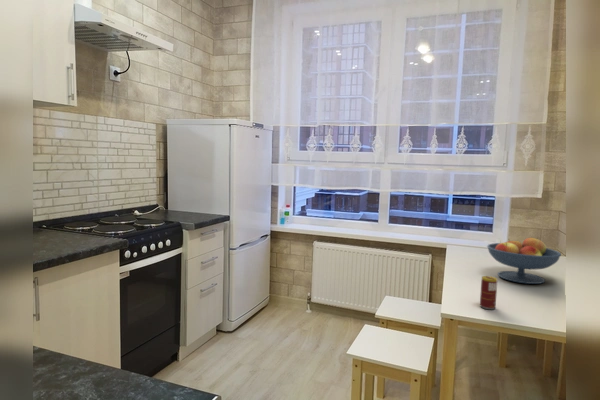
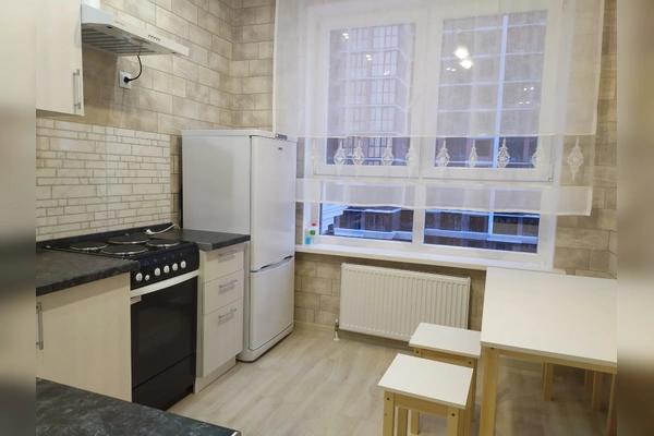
- fruit bowl (522, 258)
- beverage can (488, 292)
